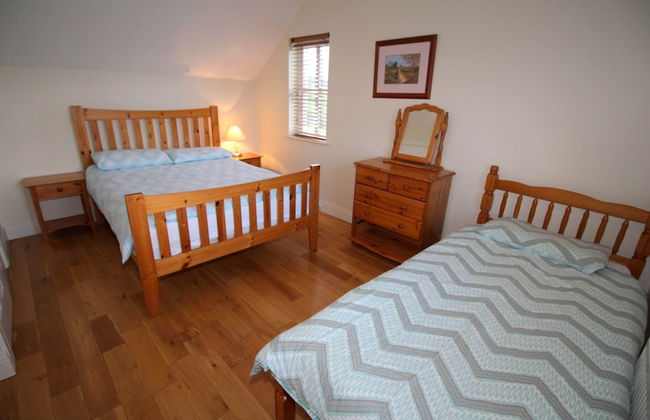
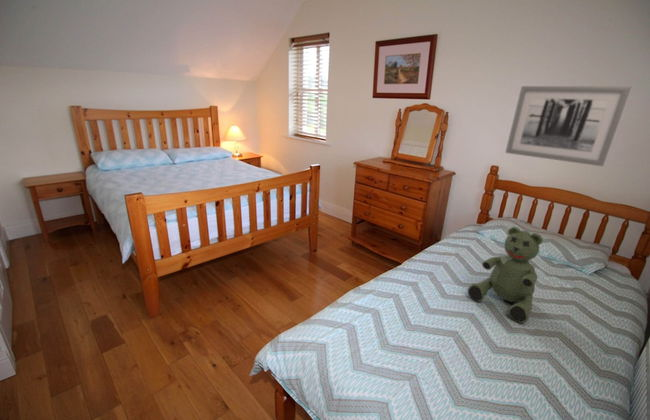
+ wall art (560, 124)
+ teddy bear (513, 267)
